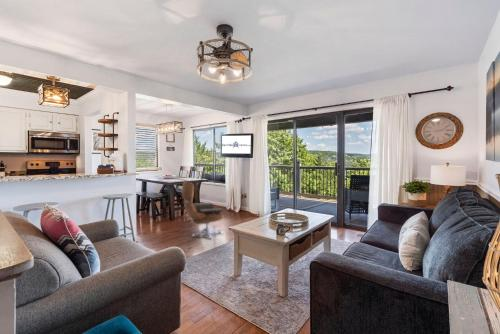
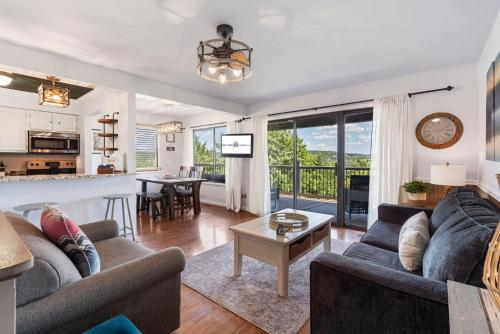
- lounge chair (202, 207)
